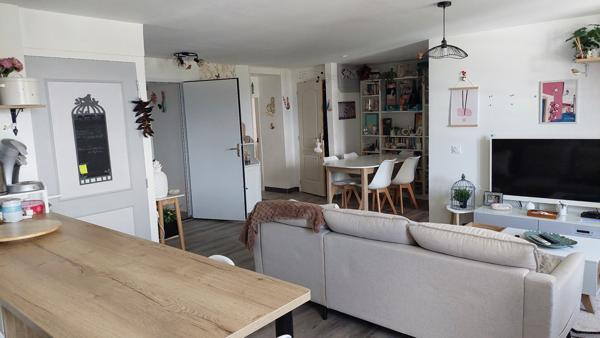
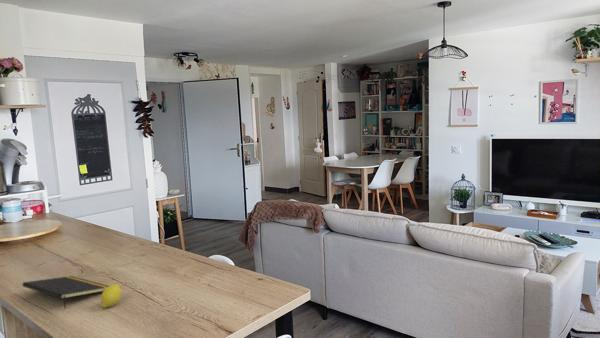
+ fruit (111, 295)
+ notepad (66, 286)
